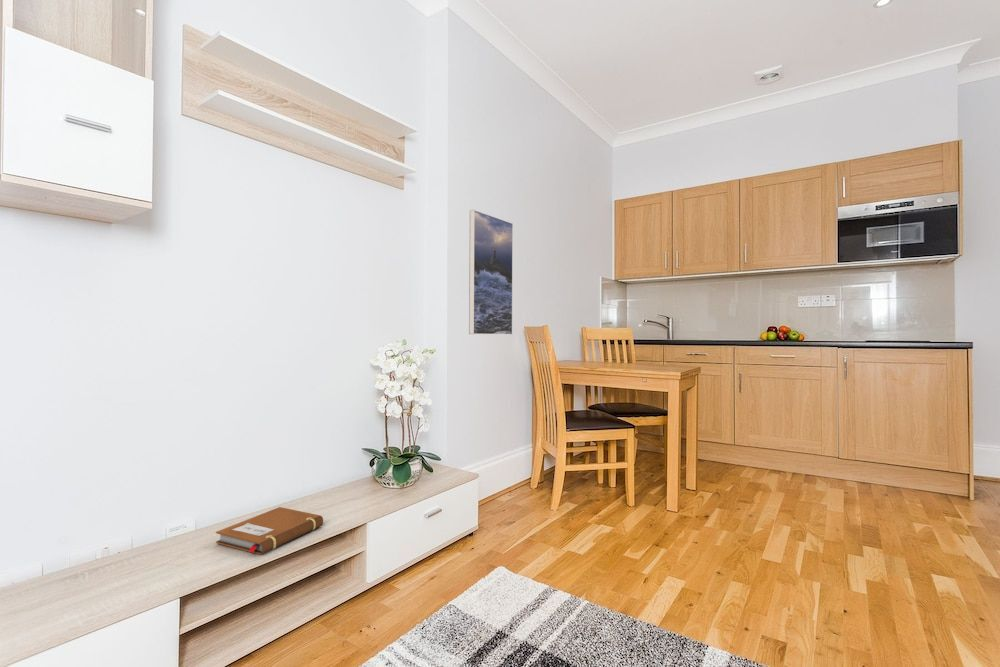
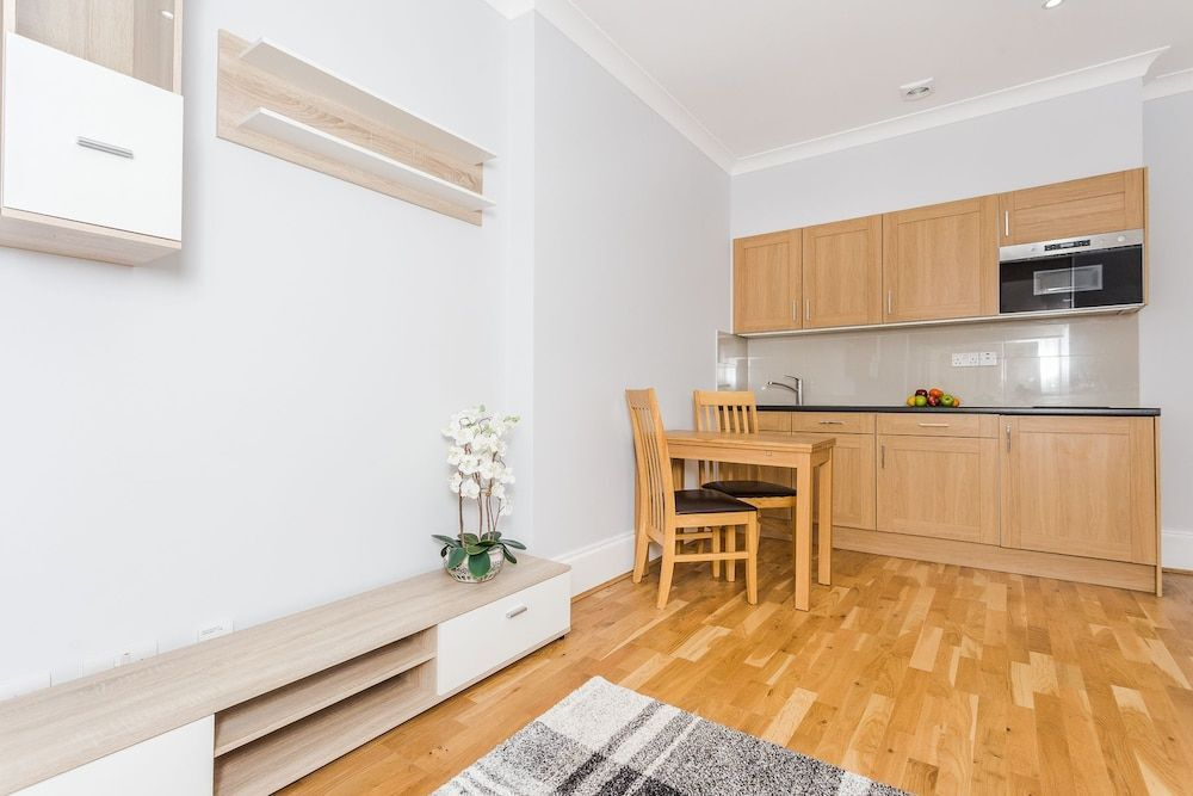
- notebook (270, 529)
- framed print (492, 275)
